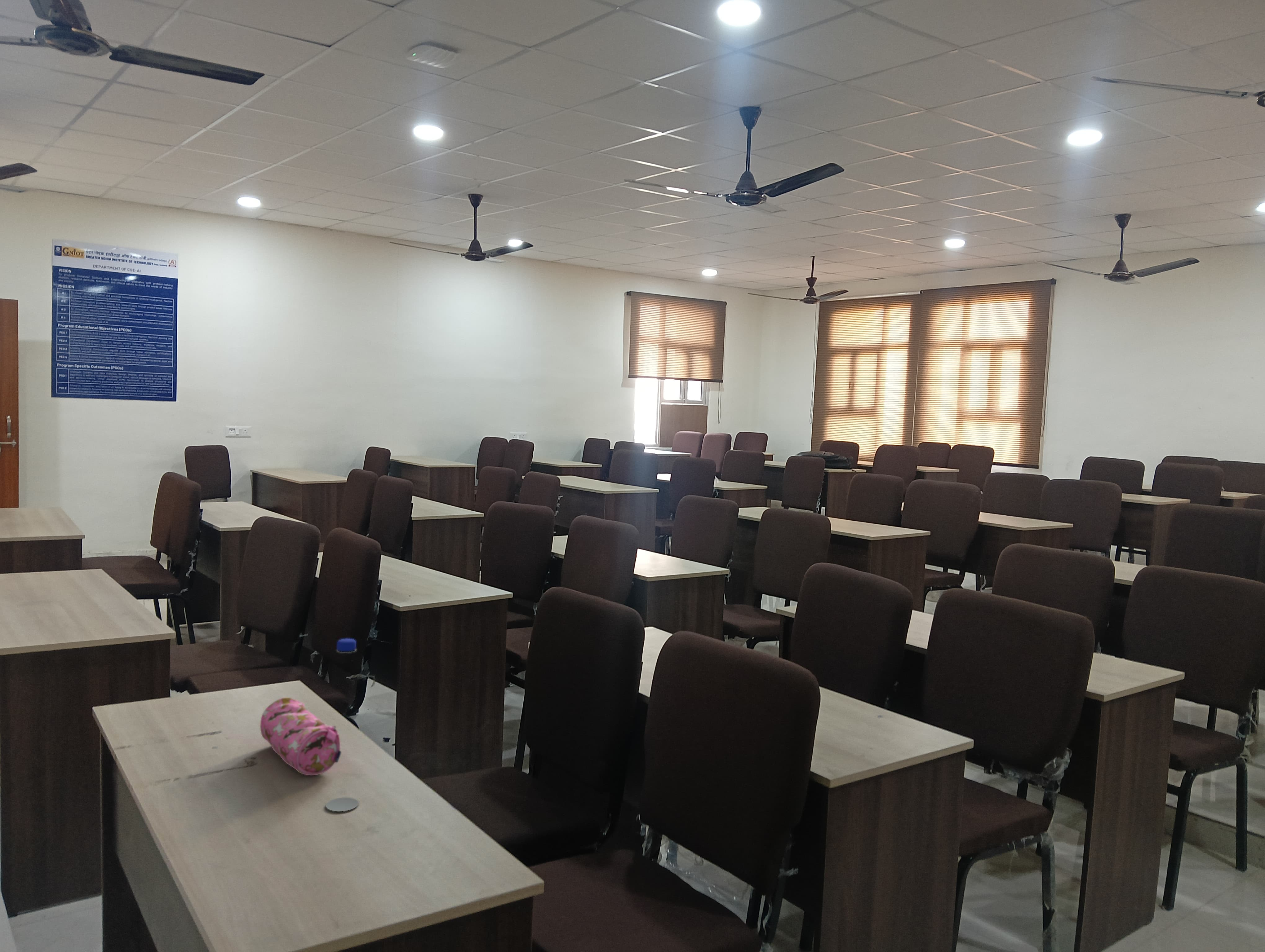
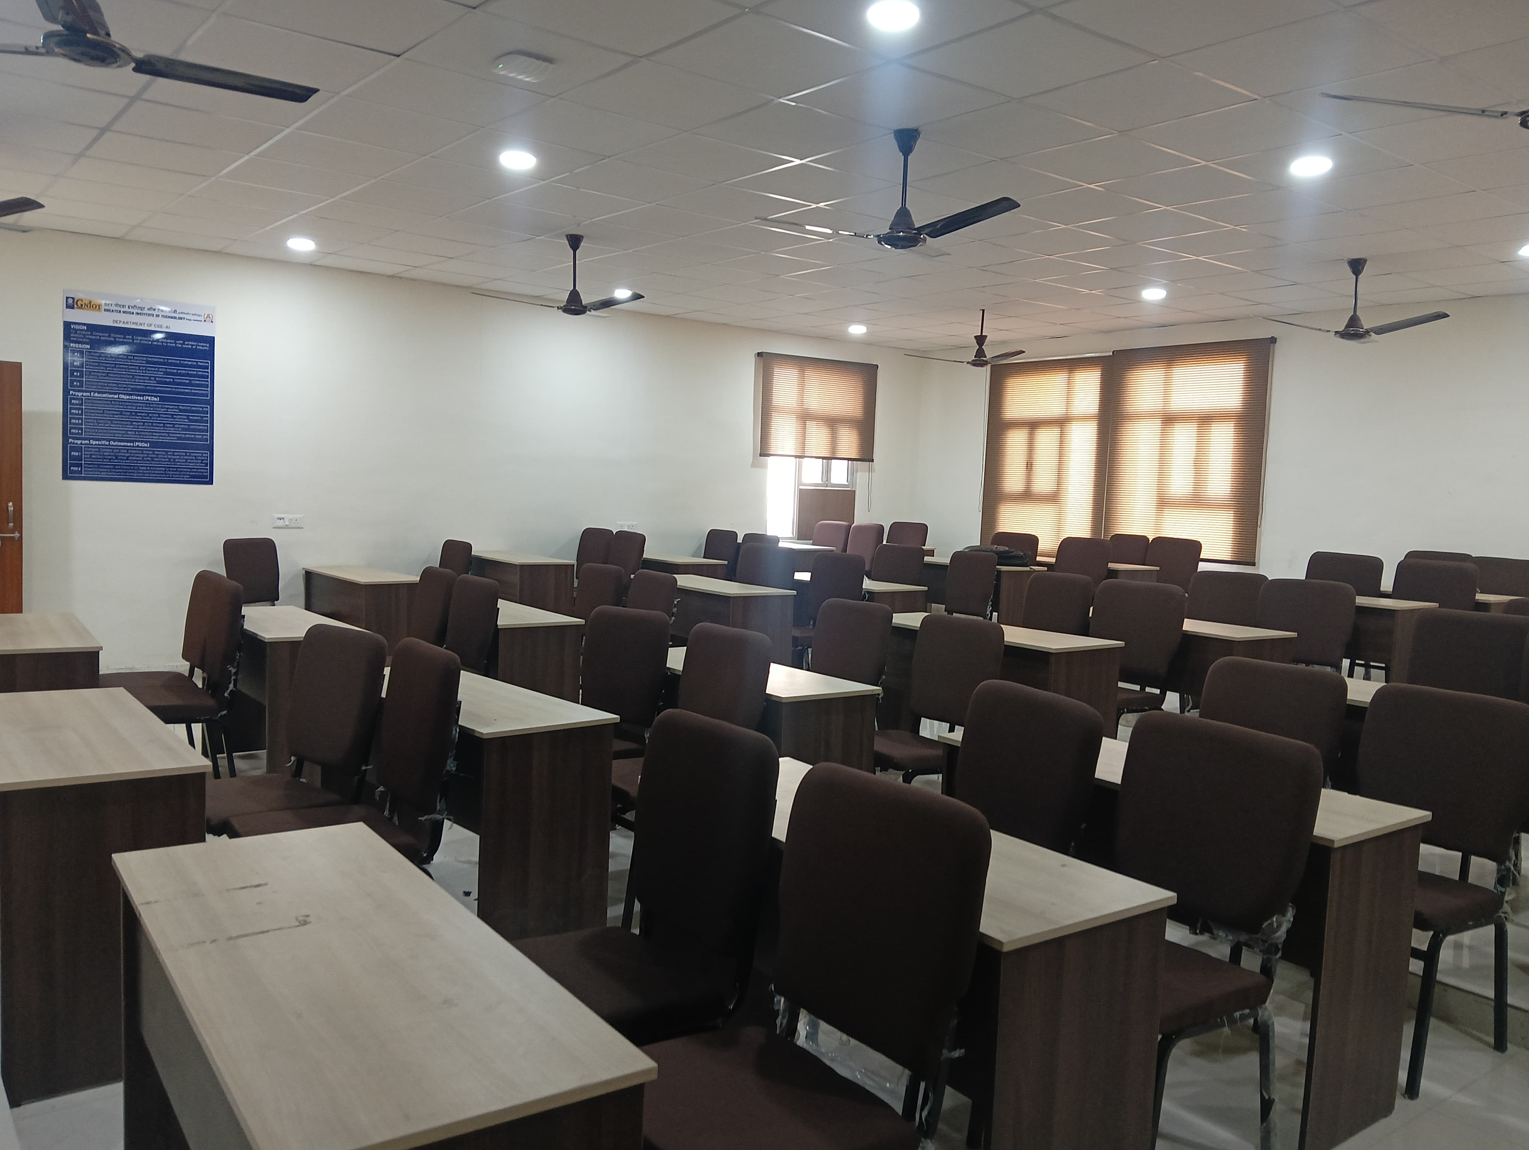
- water bottle (355, 674)
- pencil case (299, 734)
